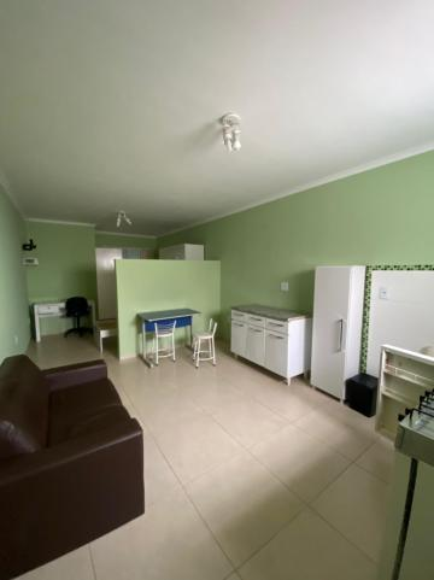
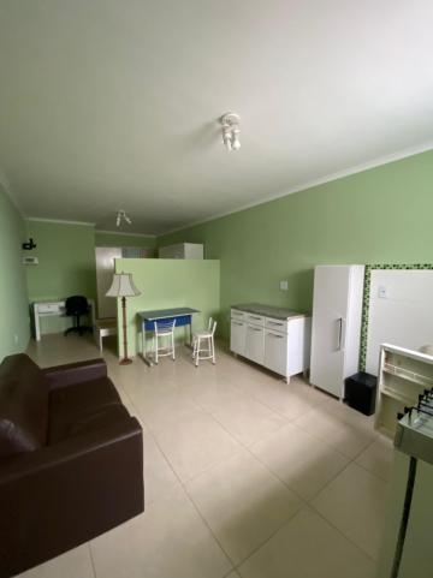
+ floor lamp (124, 317)
